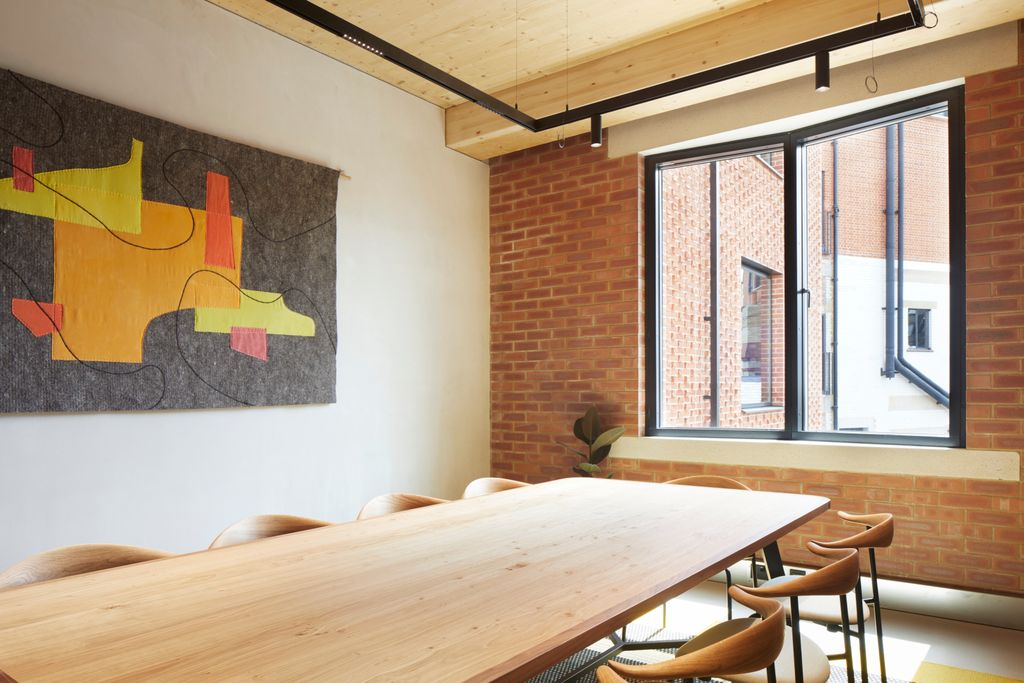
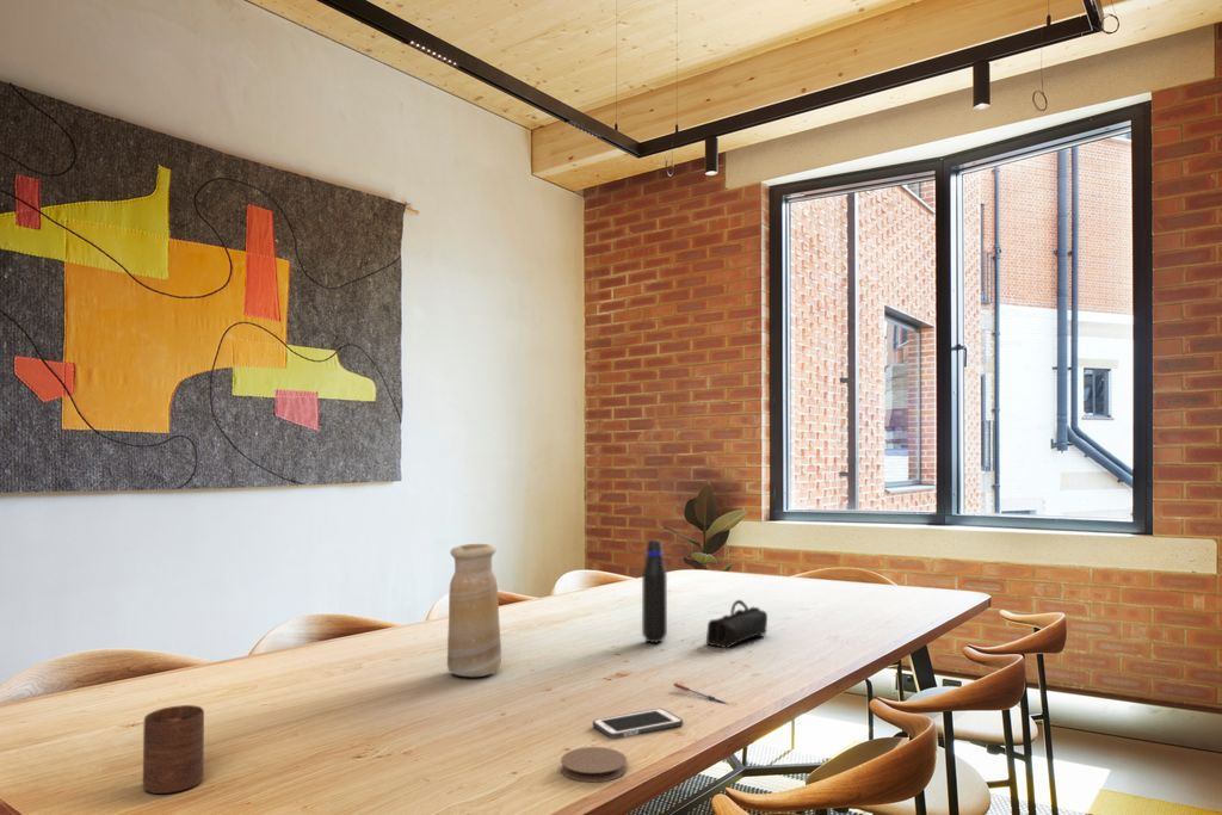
+ coaster (593, 764)
+ cell phone (637, 723)
+ cup (167, 747)
+ vase (474, 609)
+ pen (701, 693)
+ water bottle (654, 591)
+ pencil case (737, 619)
